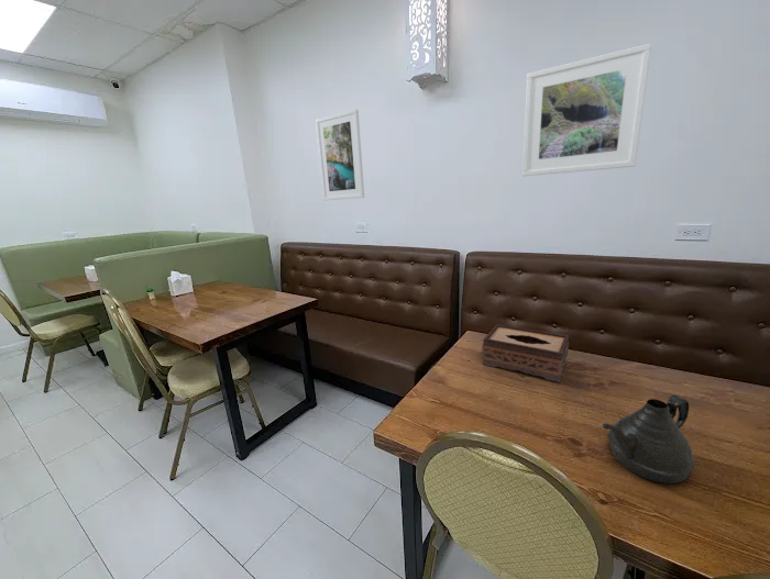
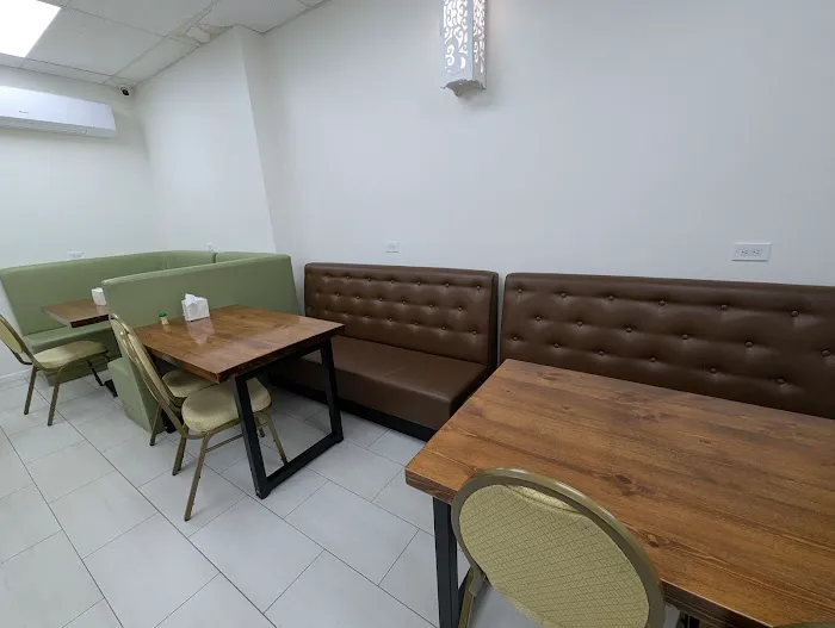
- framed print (339, 158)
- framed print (579, 118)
- teapot (640, 434)
- tissue box (525, 349)
